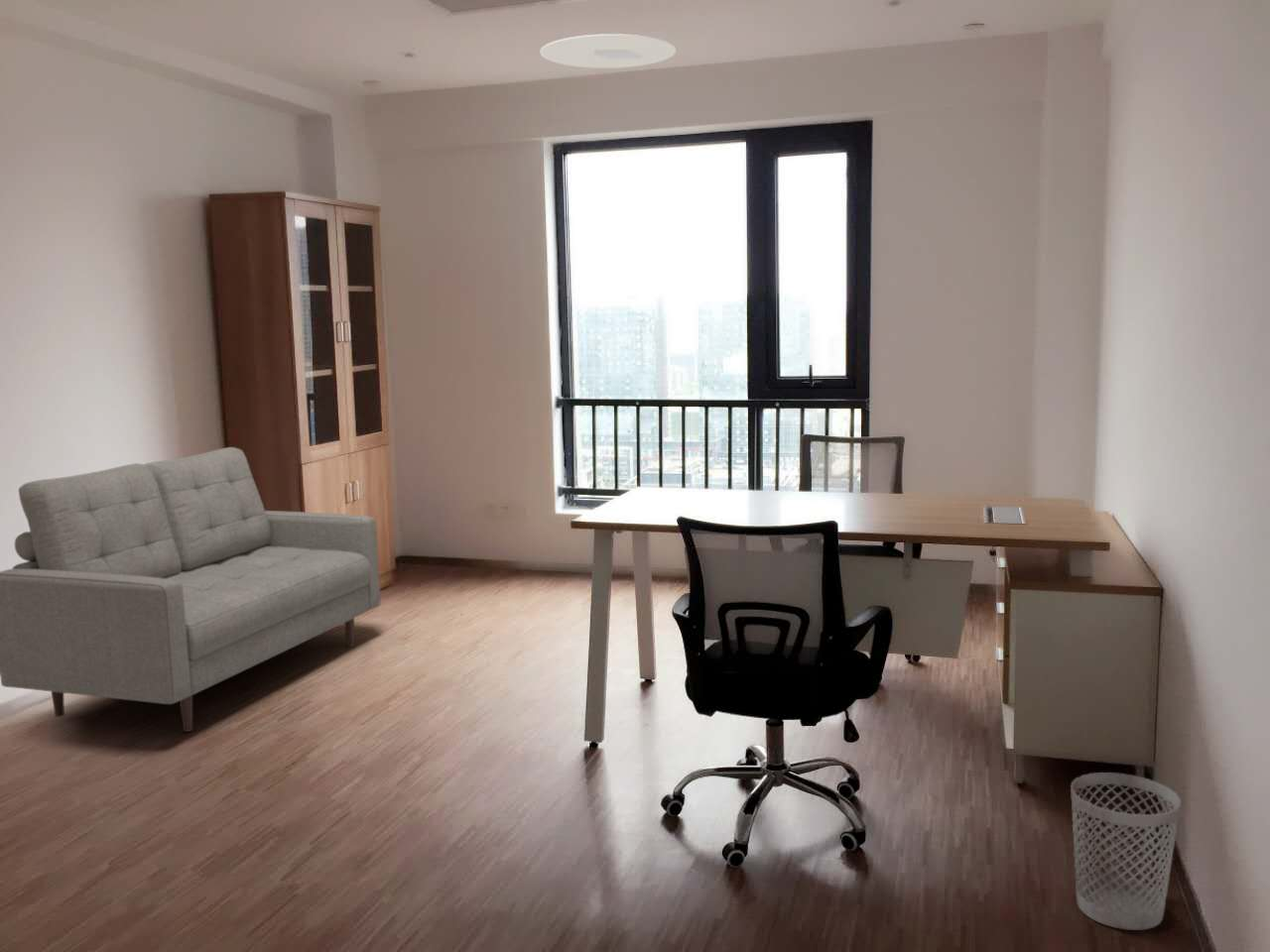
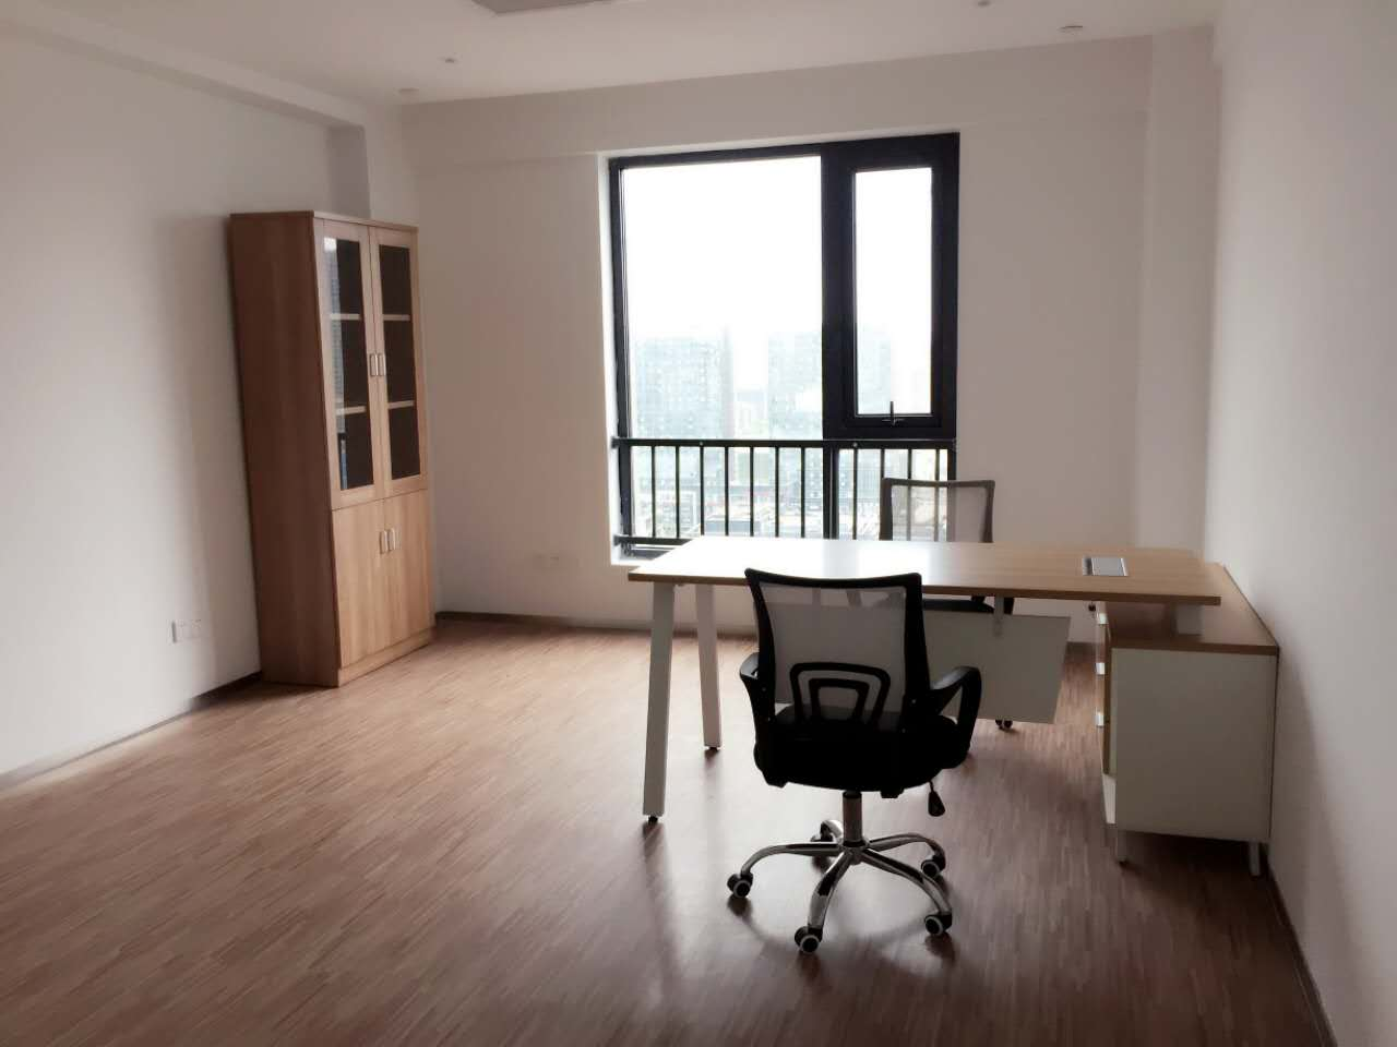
- wastebasket (1121, 851)
- sofa (208, 571)
- ceiling light (607, 45)
